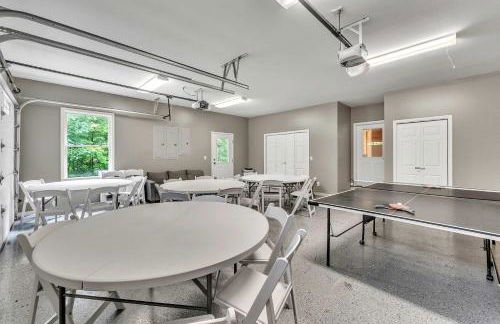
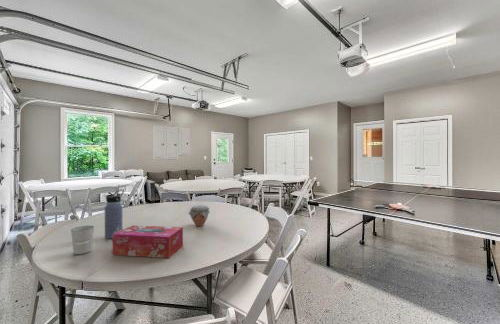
+ water bottle (114, 213)
+ jar (199, 215)
+ cup (82, 240)
+ tissue box (149, 240)
